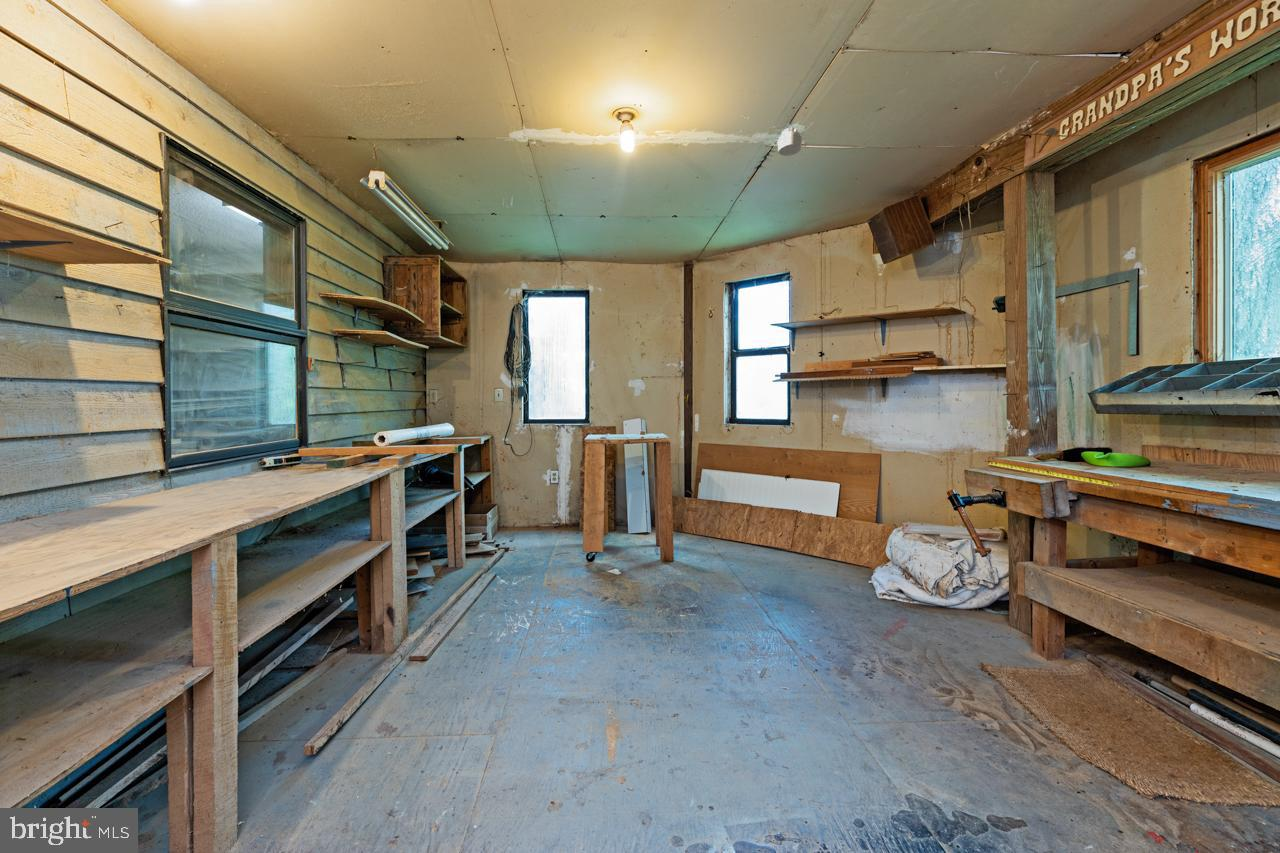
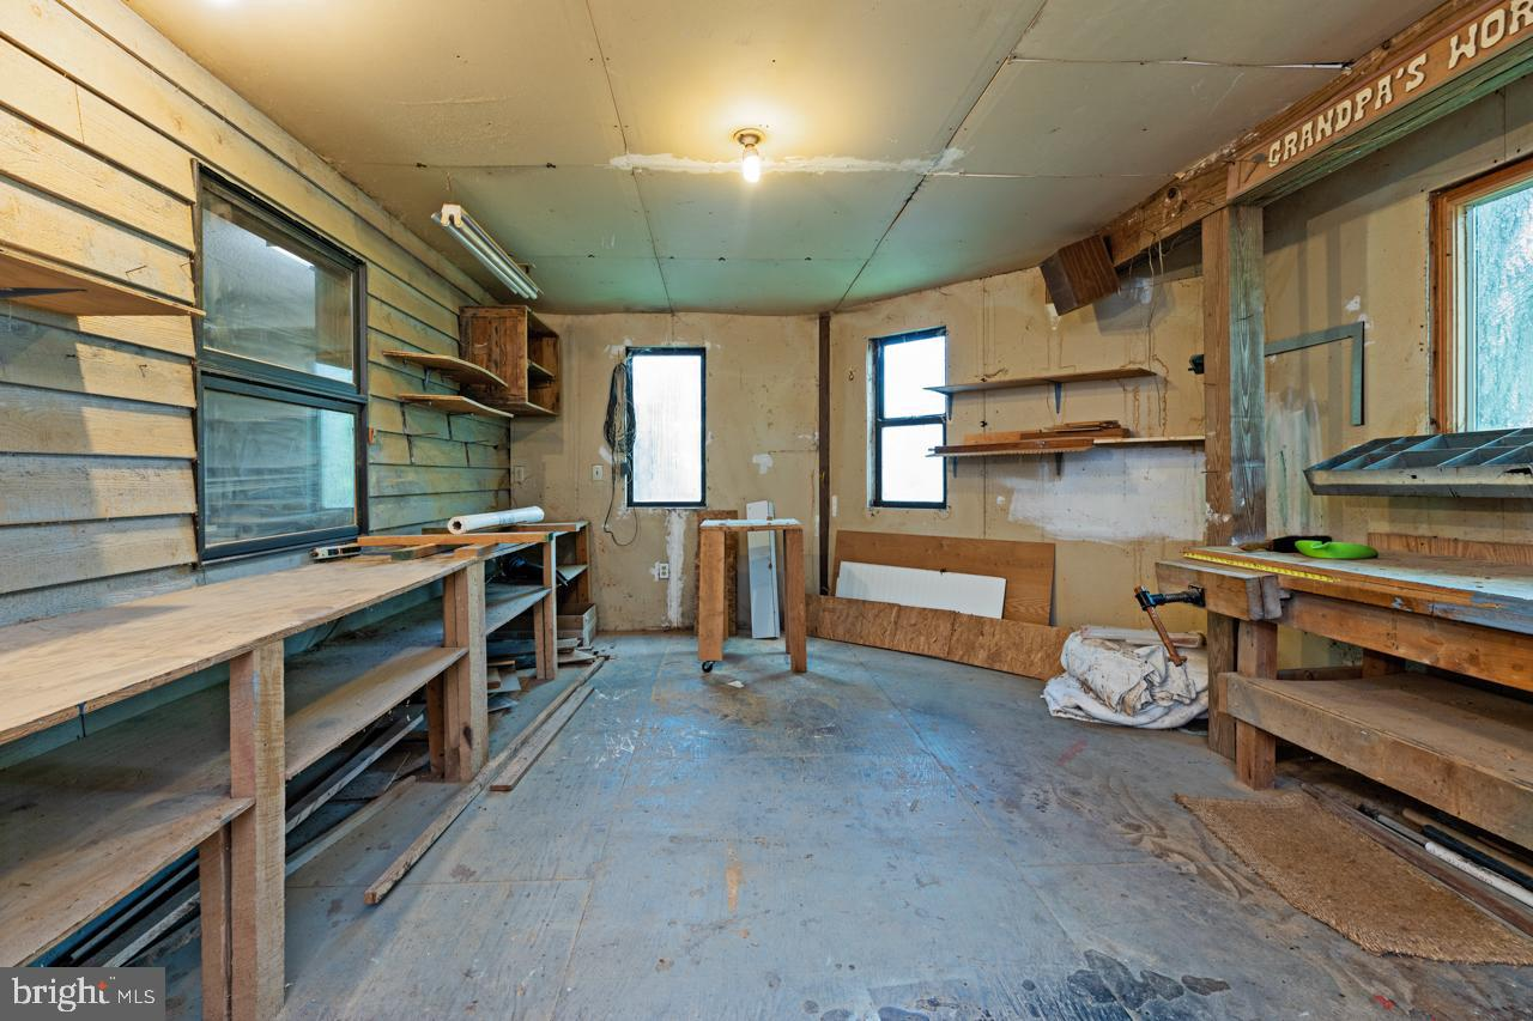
- smoke detector (789, 141)
